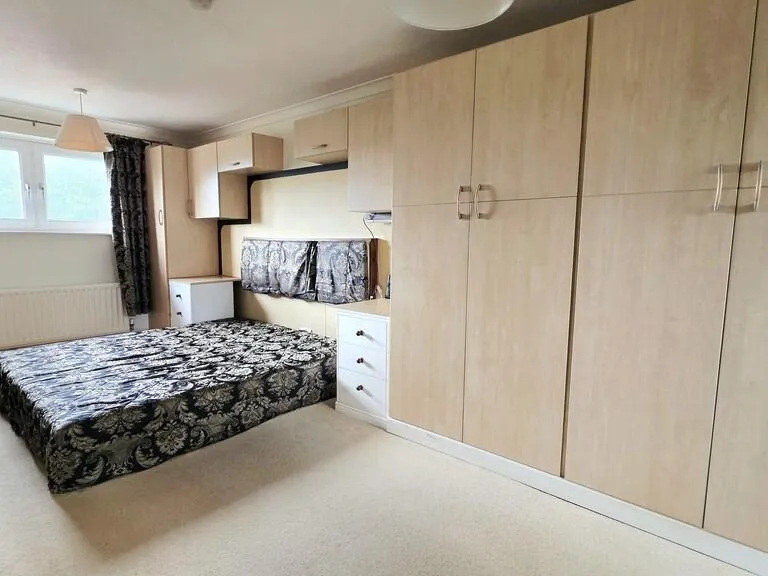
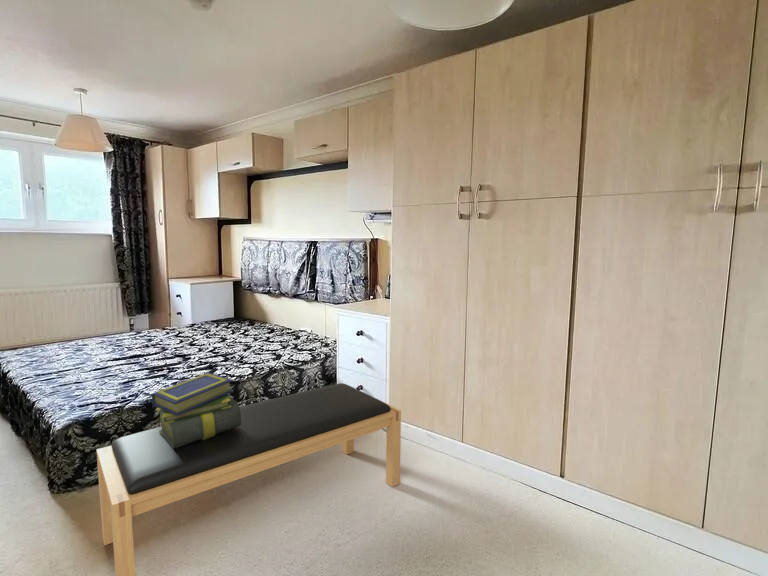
+ stack of books (196, 407)
+ bench (266, 463)
